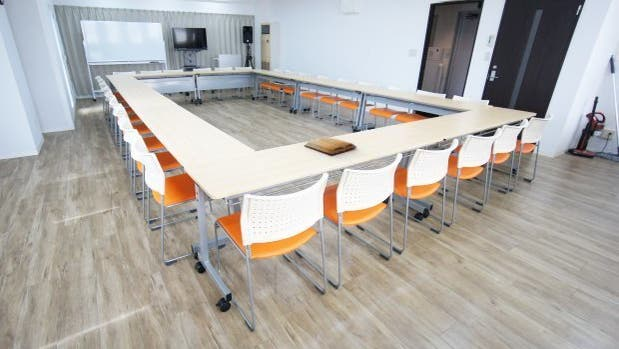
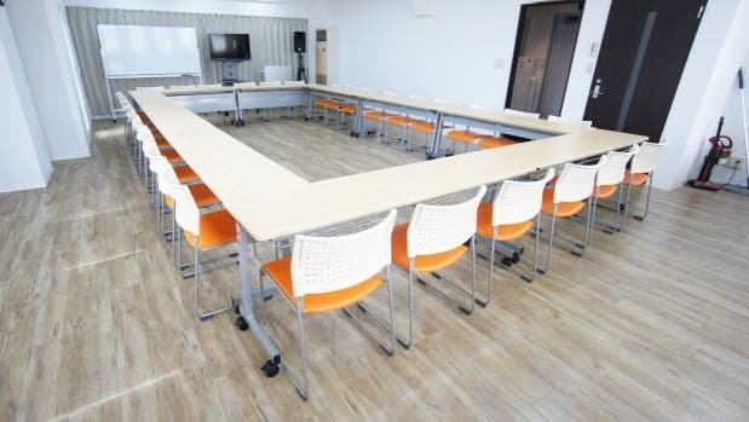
- bible (330, 144)
